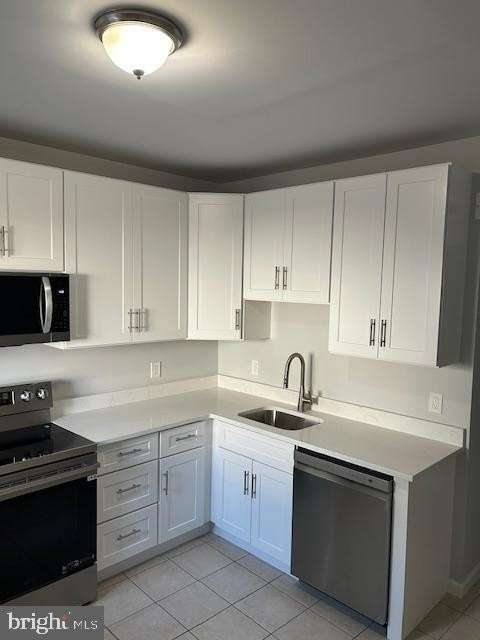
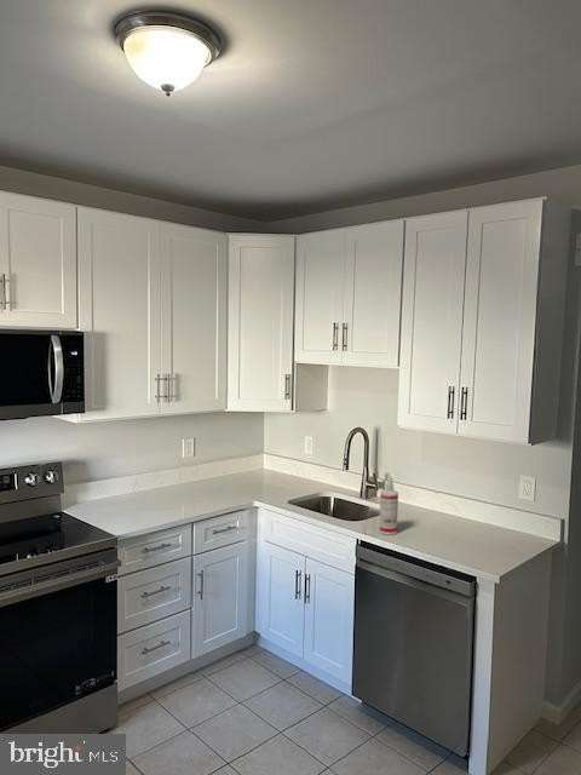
+ spray bottle (389, 504)
